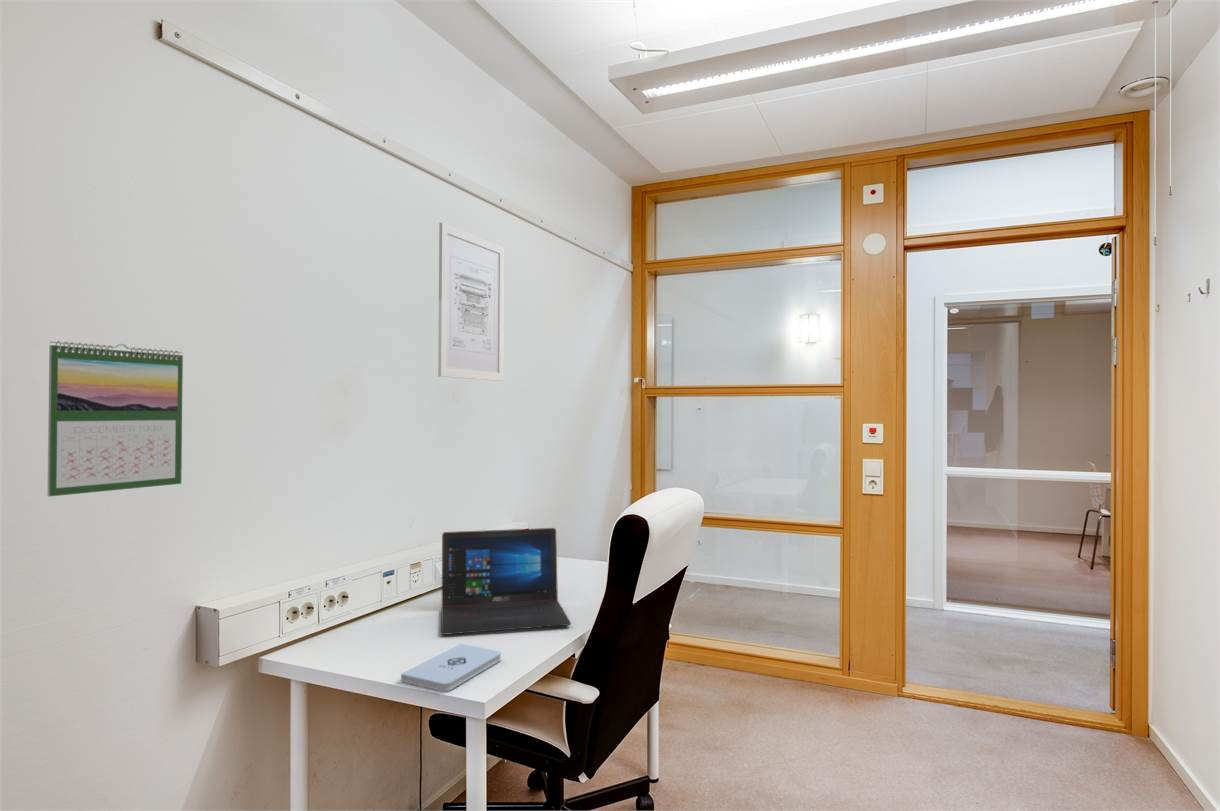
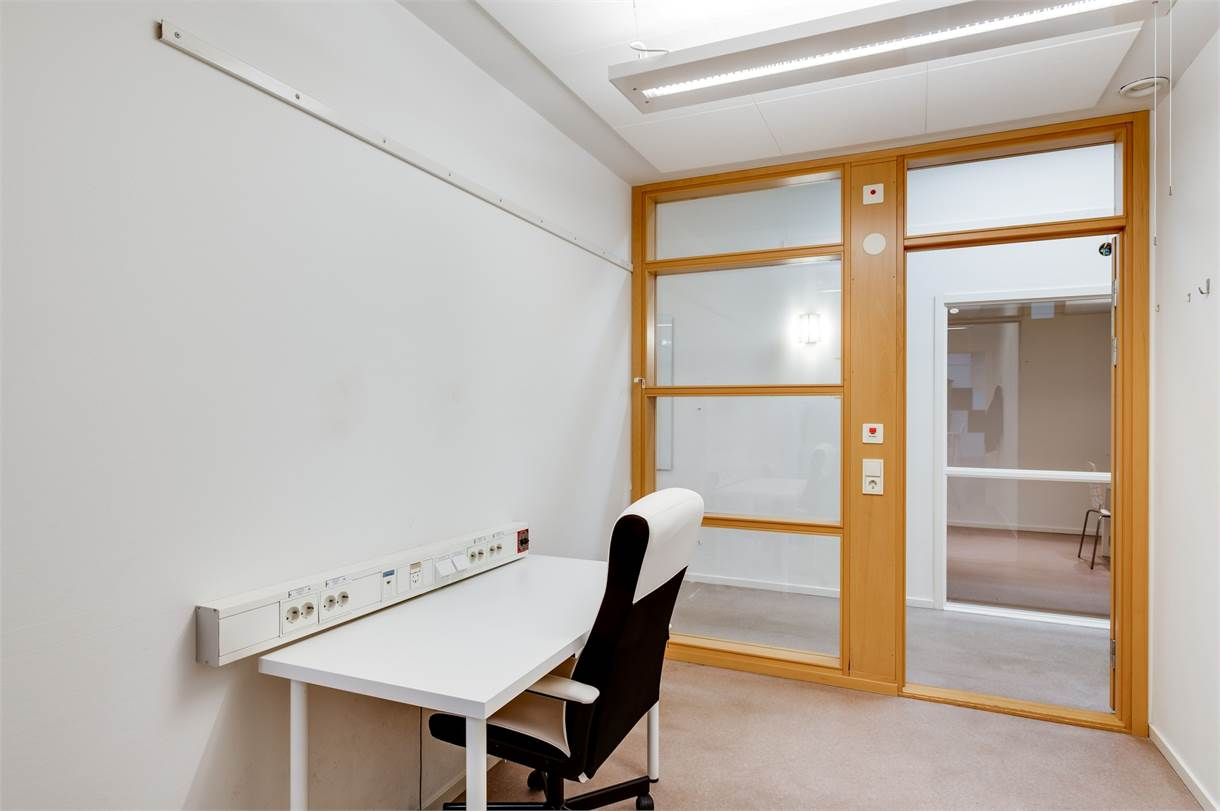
- laptop (503, 577)
- notepad (454, 665)
- calendar (120, 416)
- wall art (473, 307)
